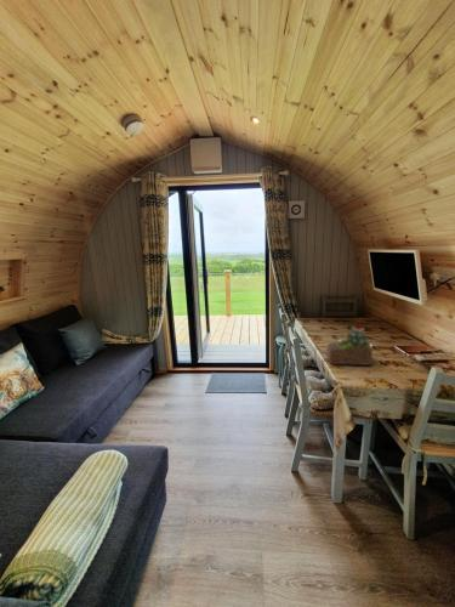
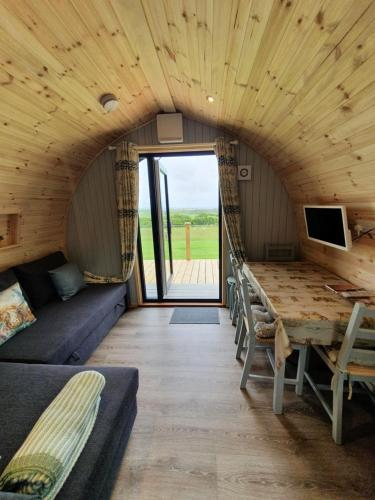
- succulent plant (347, 342)
